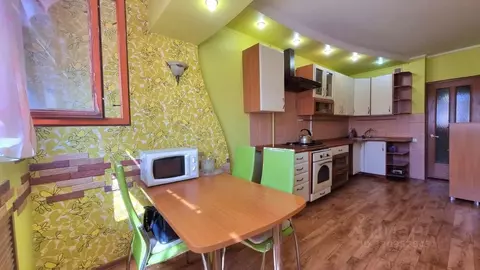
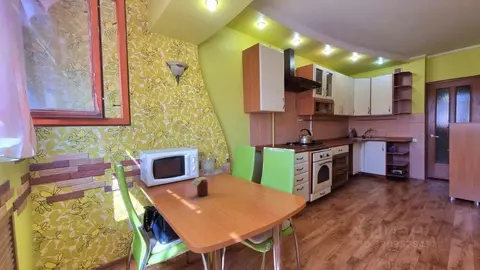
+ jar (200, 186)
